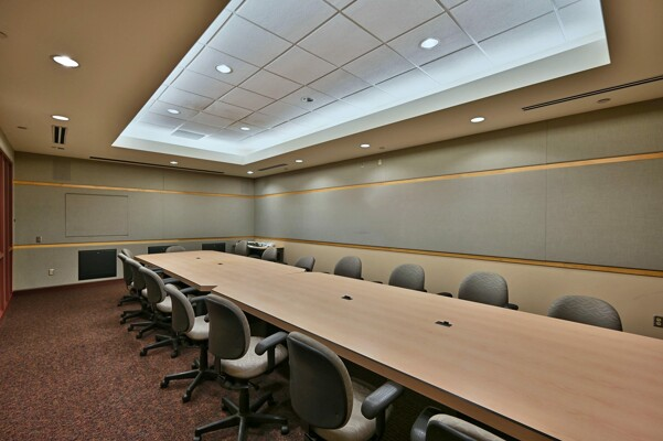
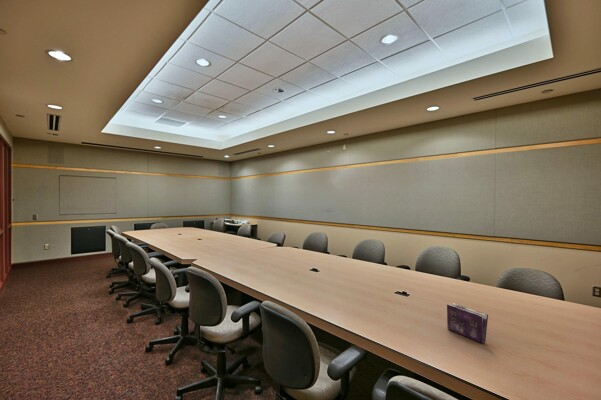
+ book (466, 321)
